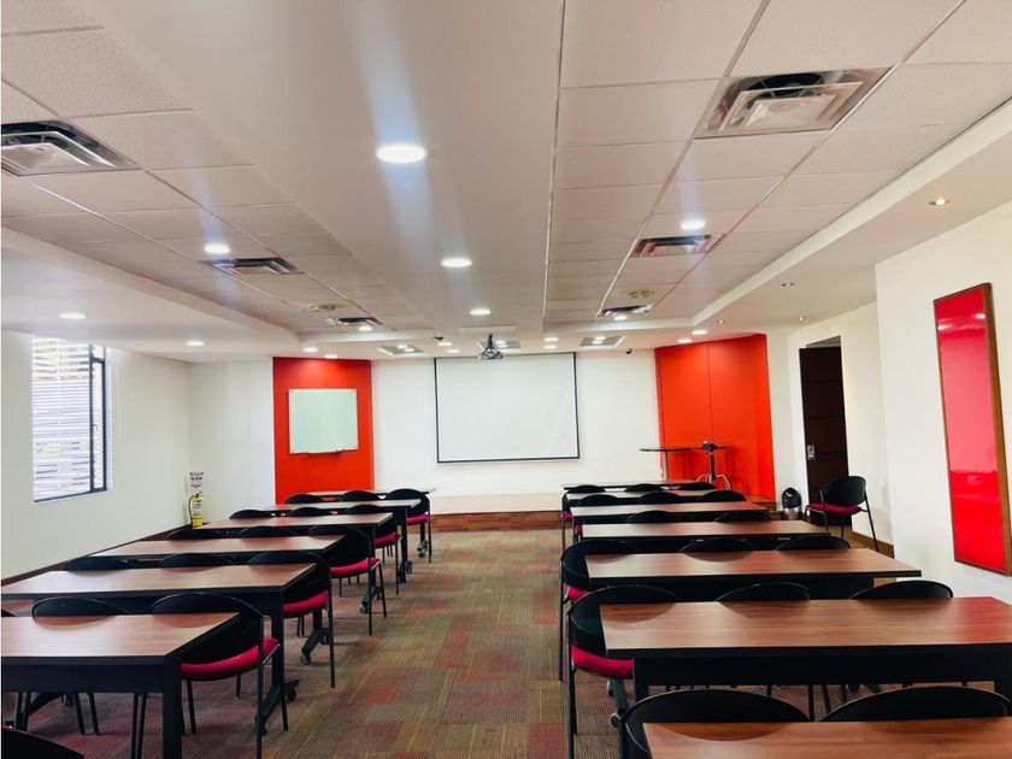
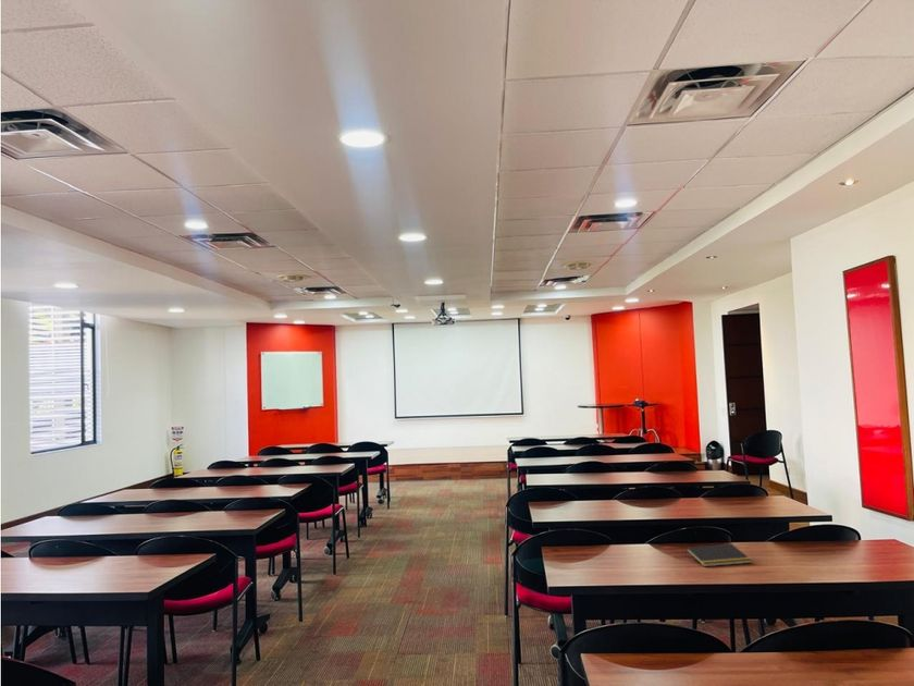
+ notepad (718, 554)
